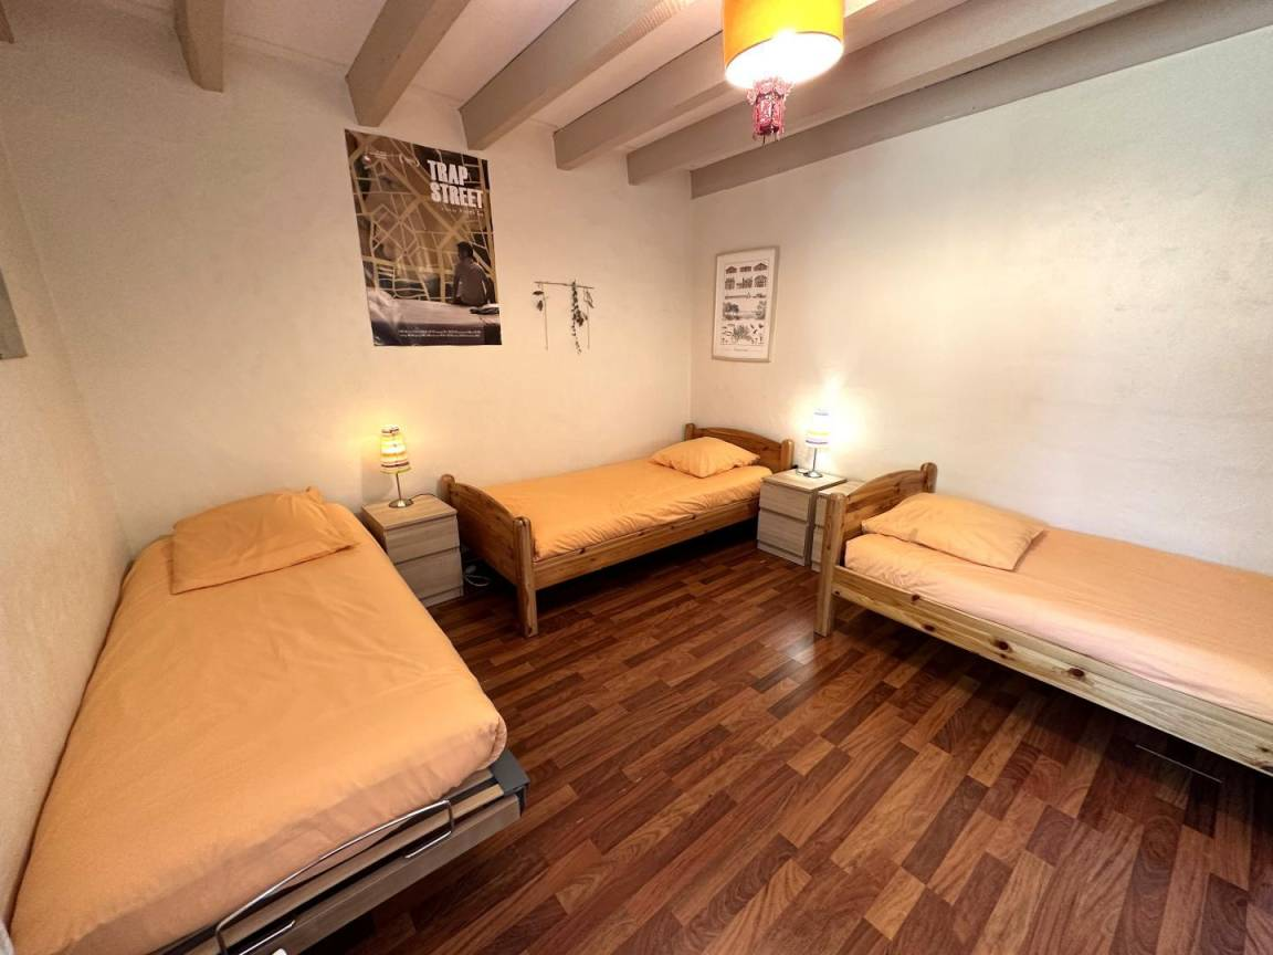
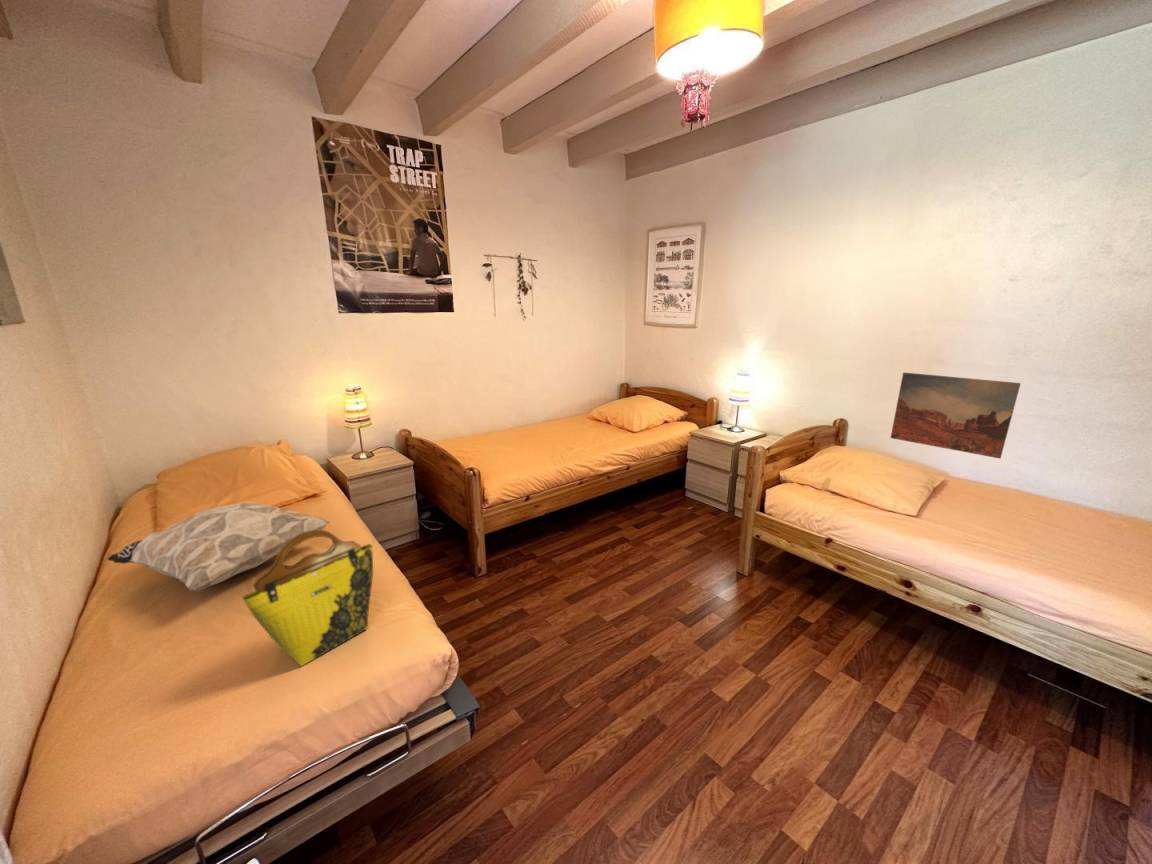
+ tote bag (316, 586)
+ decorative pillow (226, 538)
+ wall art (949, 413)
